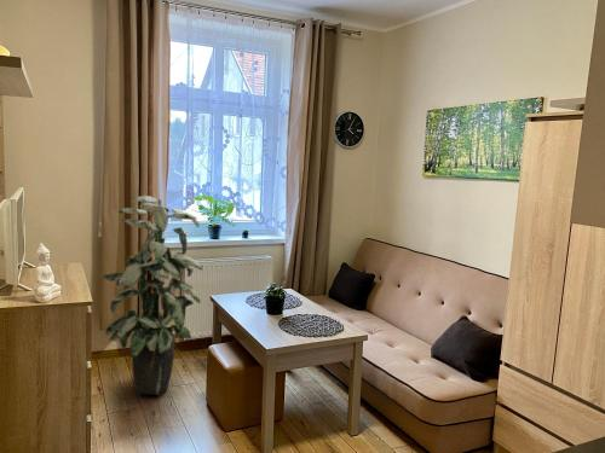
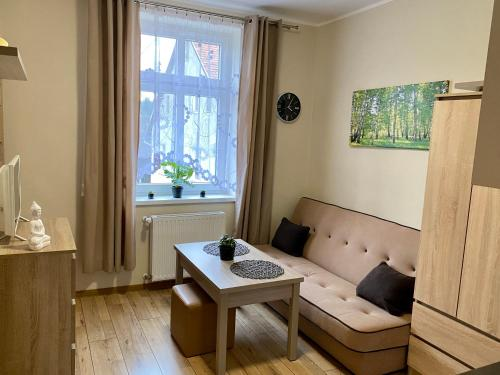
- indoor plant (151, 294)
